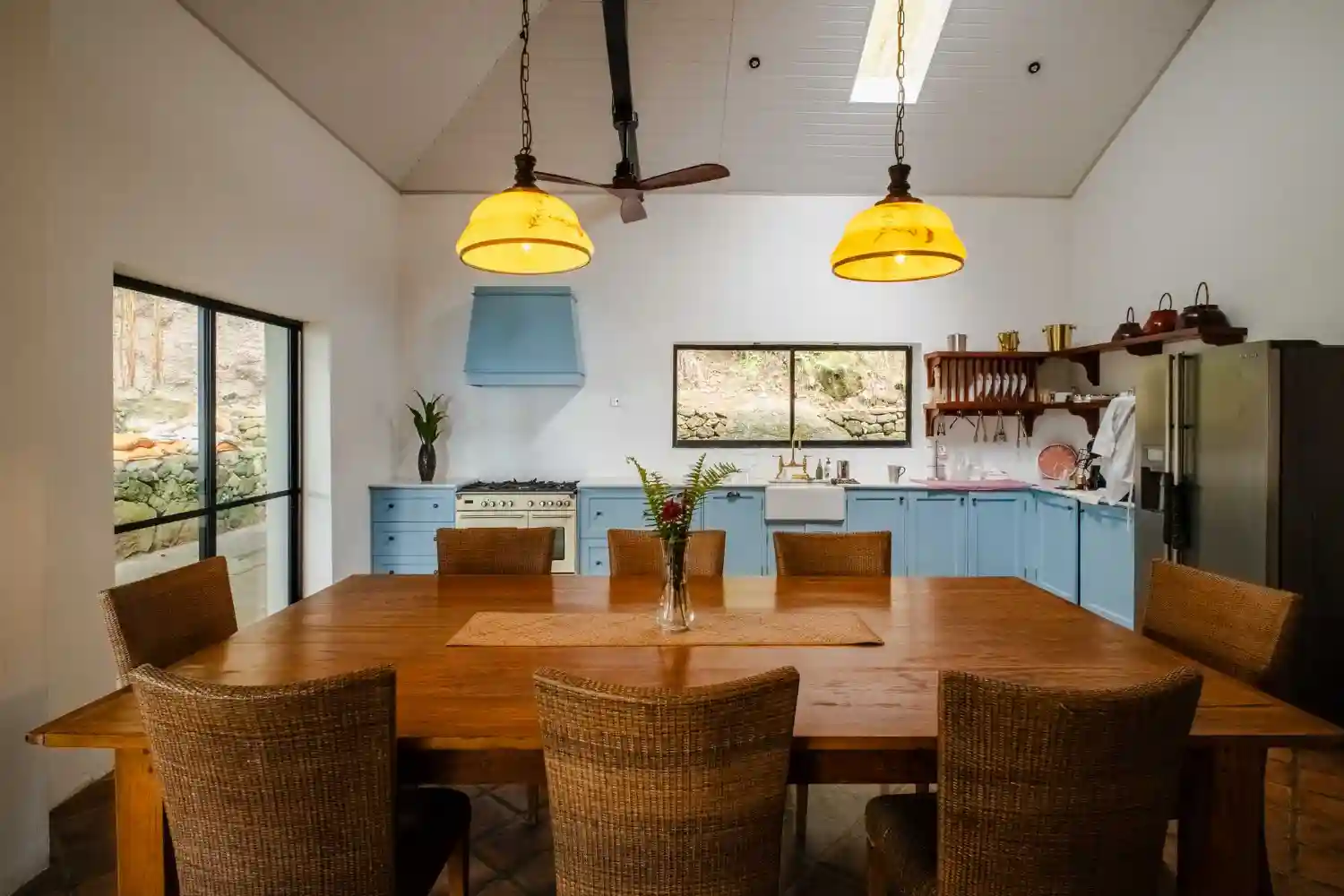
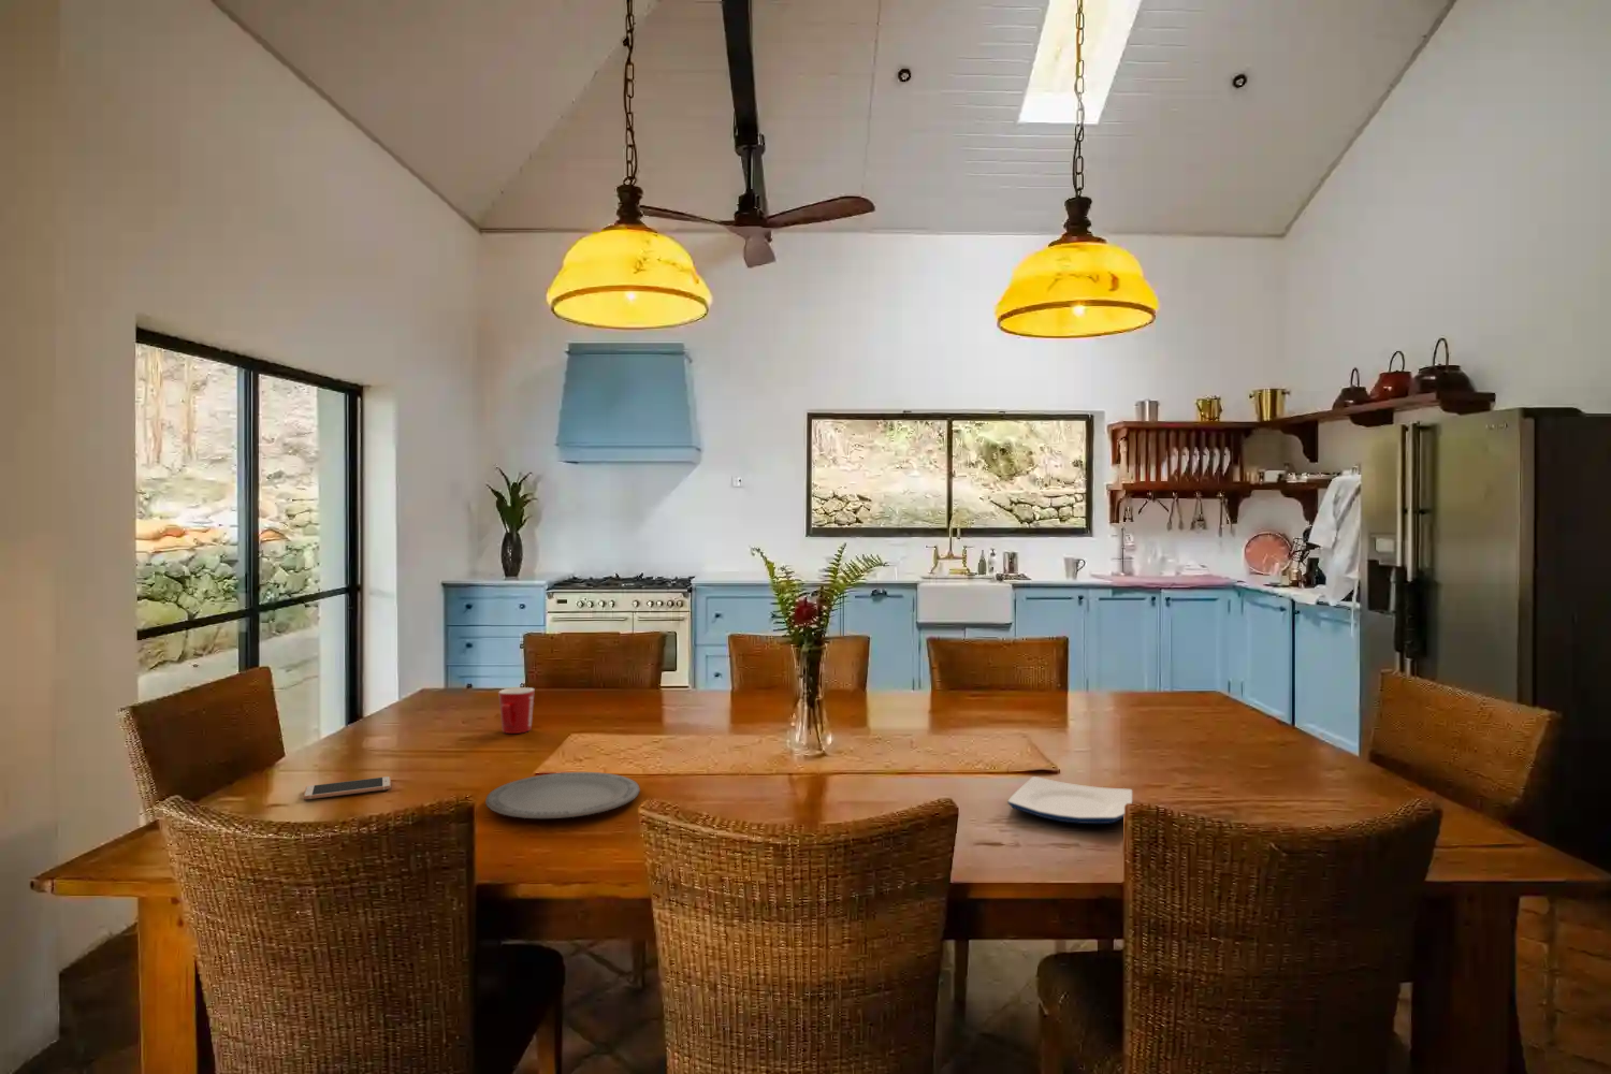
+ smartphone (348, 788)
+ plate (563, 796)
+ mug (513, 712)
+ plate (1070, 802)
